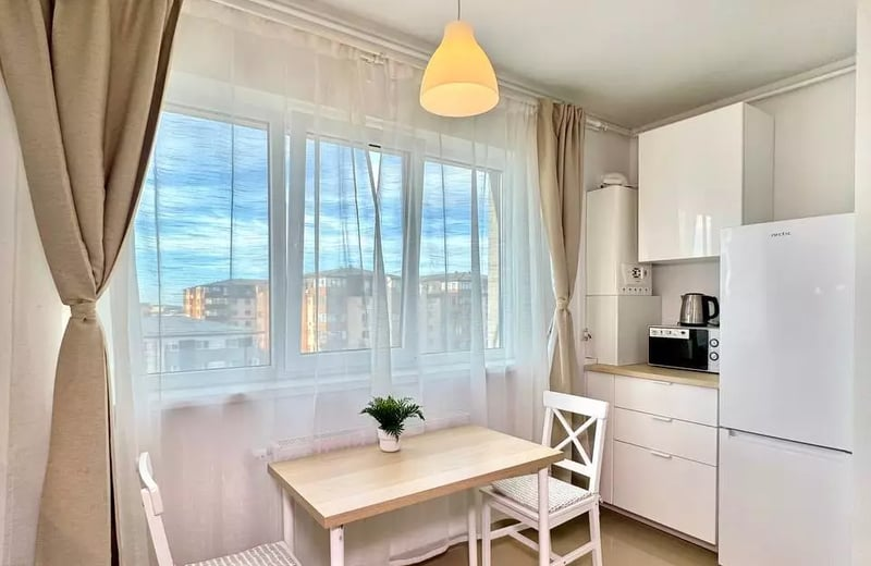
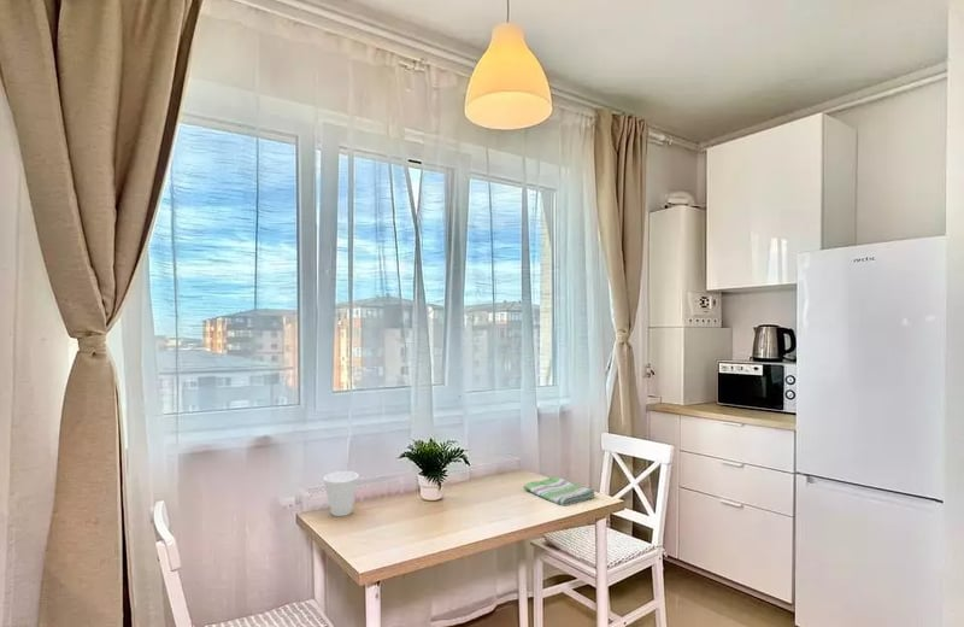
+ dish towel (558, 488)
+ cup (341, 494)
